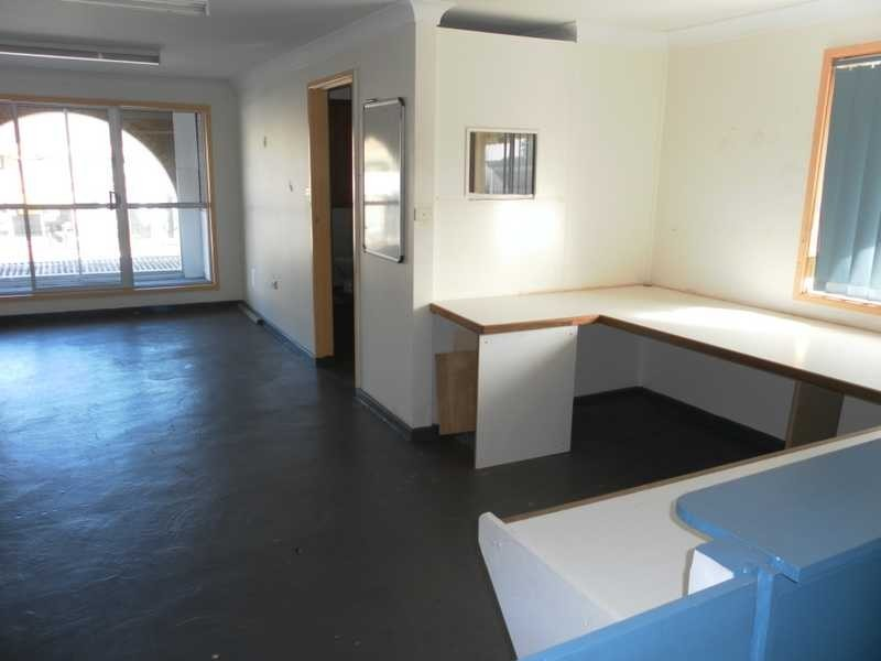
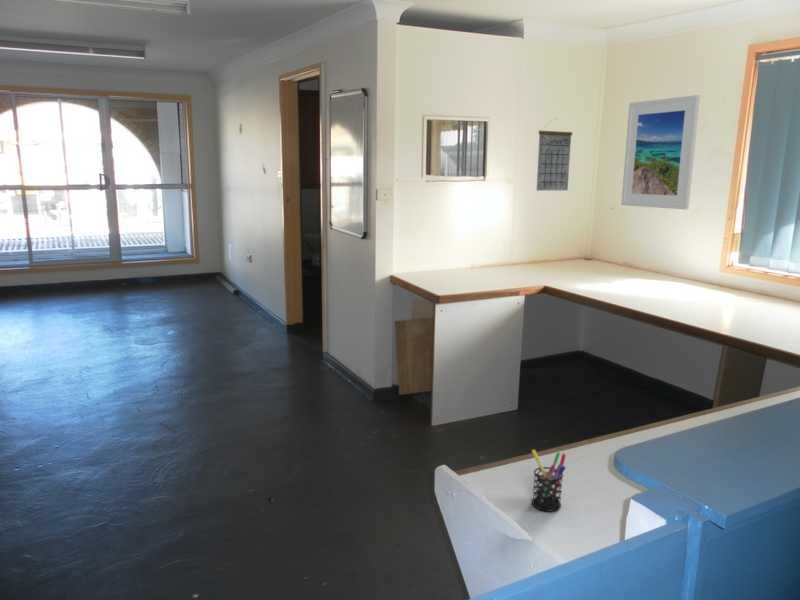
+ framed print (657, 154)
+ calendar (554, 154)
+ pen holder (551, 476)
